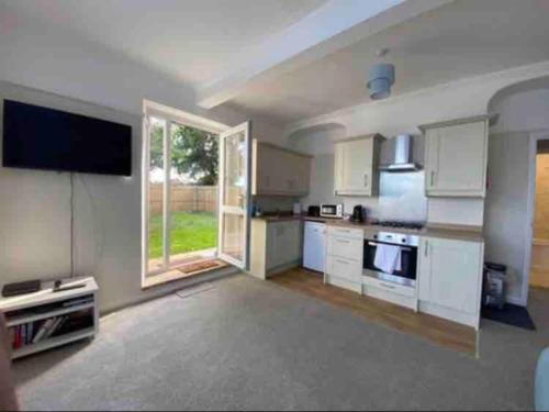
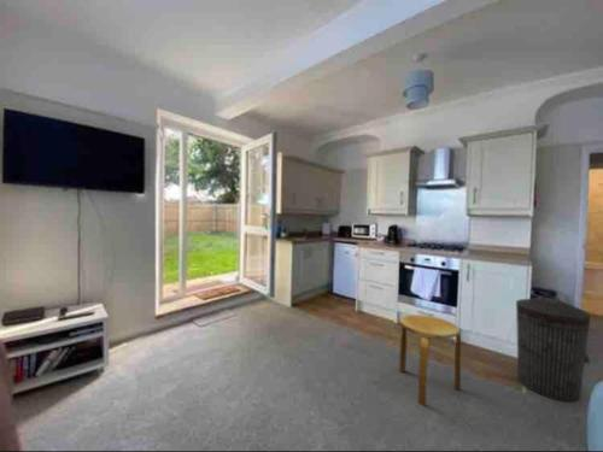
+ stool (426, 356)
+ trash can (549, 341)
